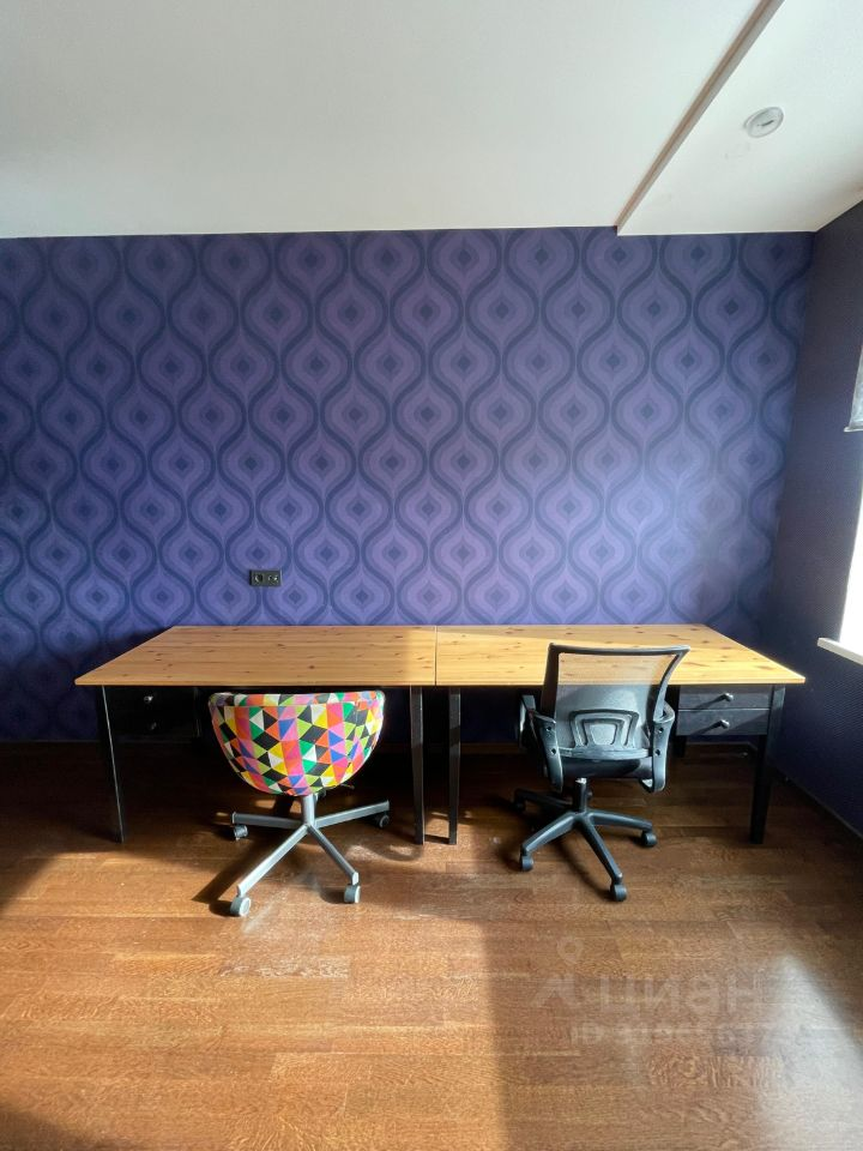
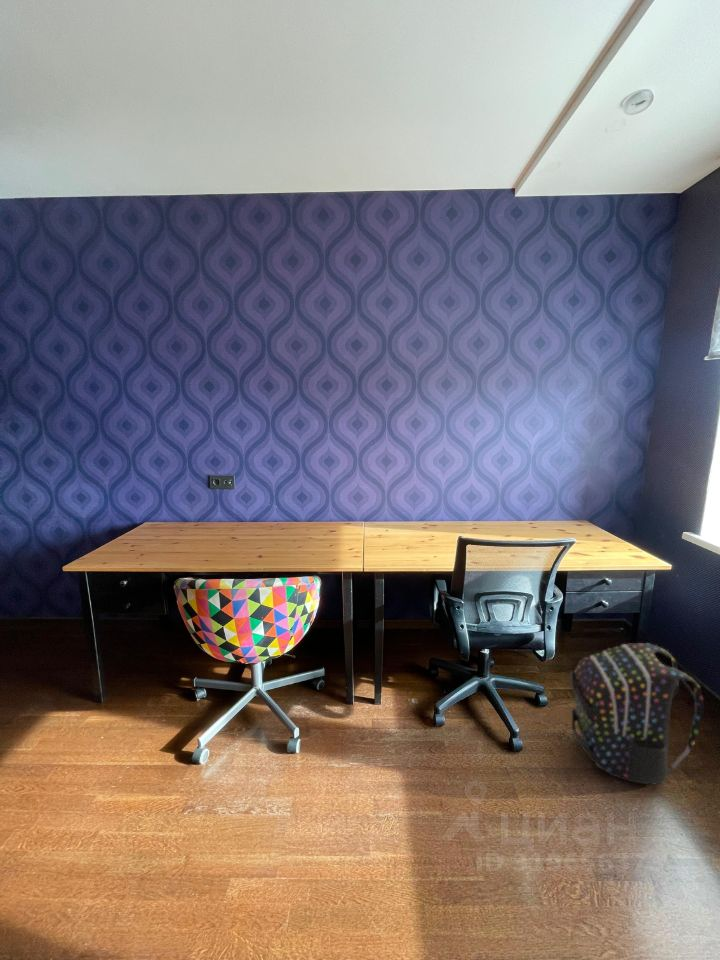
+ backpack (629, 708)
